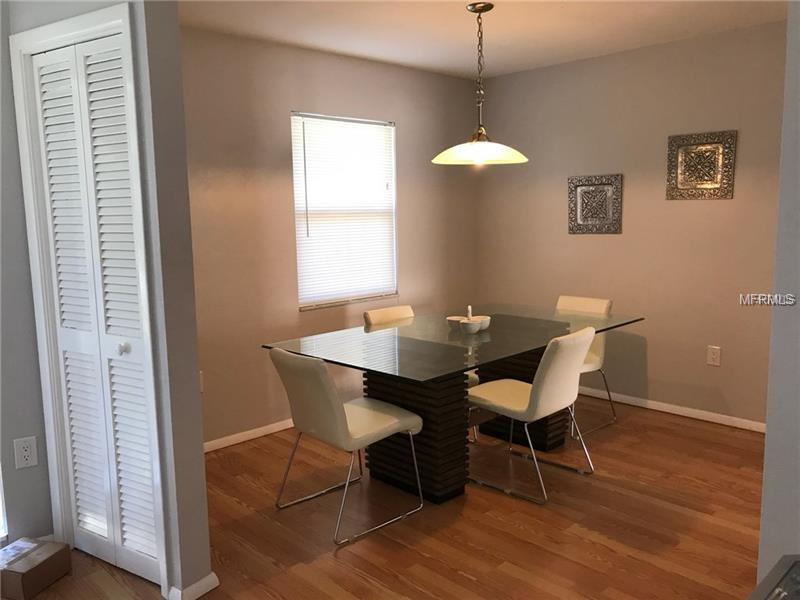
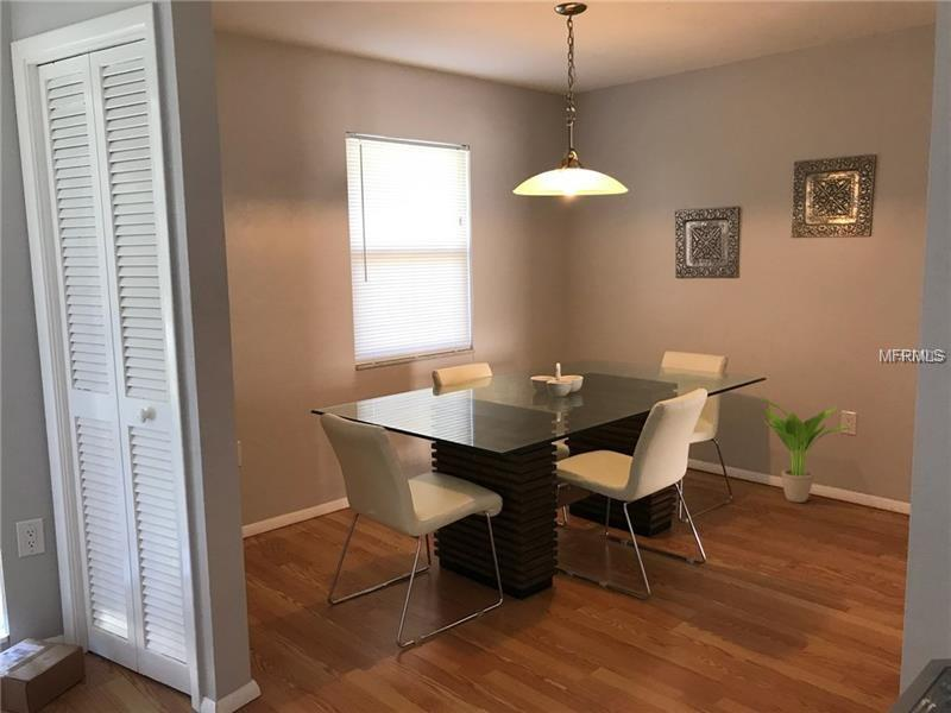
+ potted plant (796, 448)
